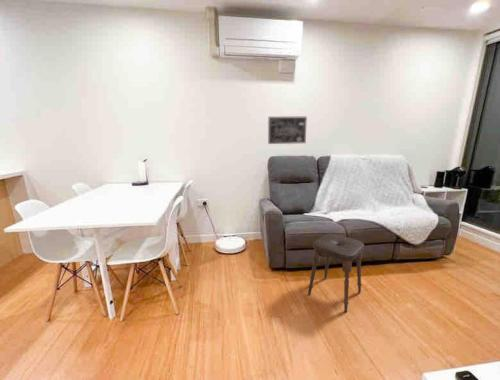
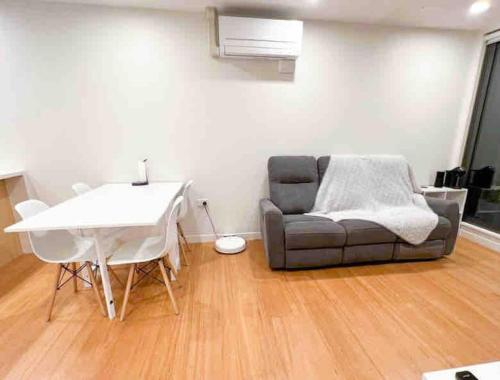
- wall art (287, 130)
- stool (343, 269)
